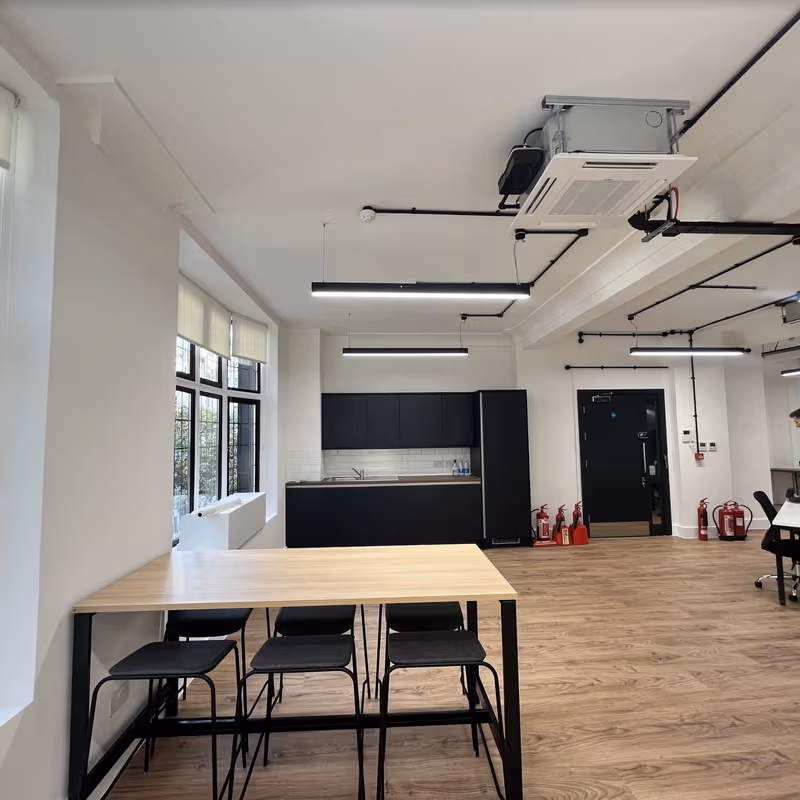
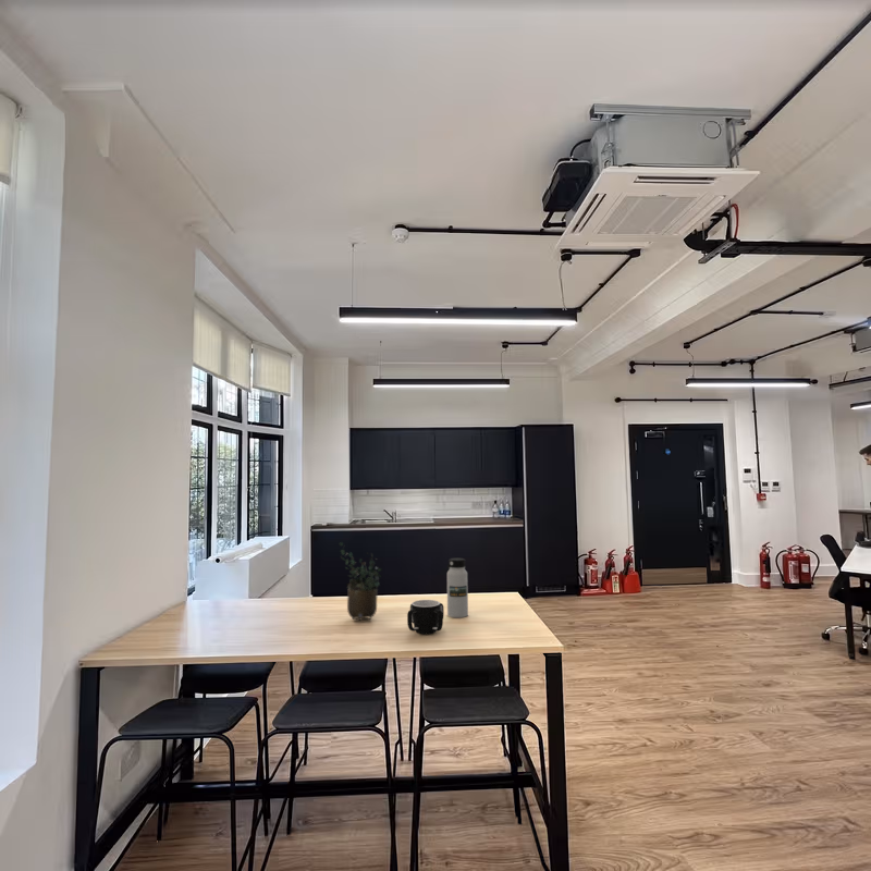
+ mug (426, 617)
+ potted plant (360, 580)
+ water bottle (457, 587)
